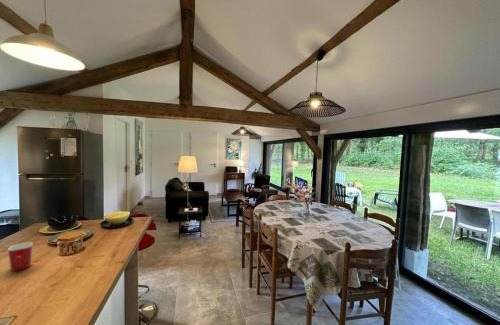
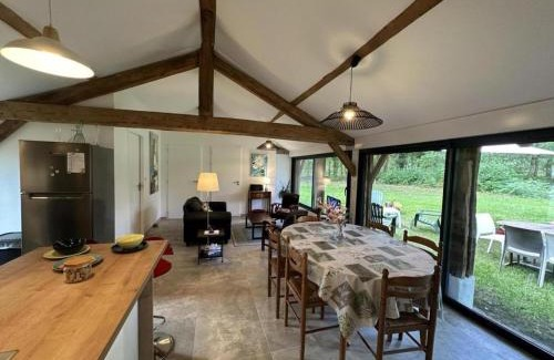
- mug (20, 258)
